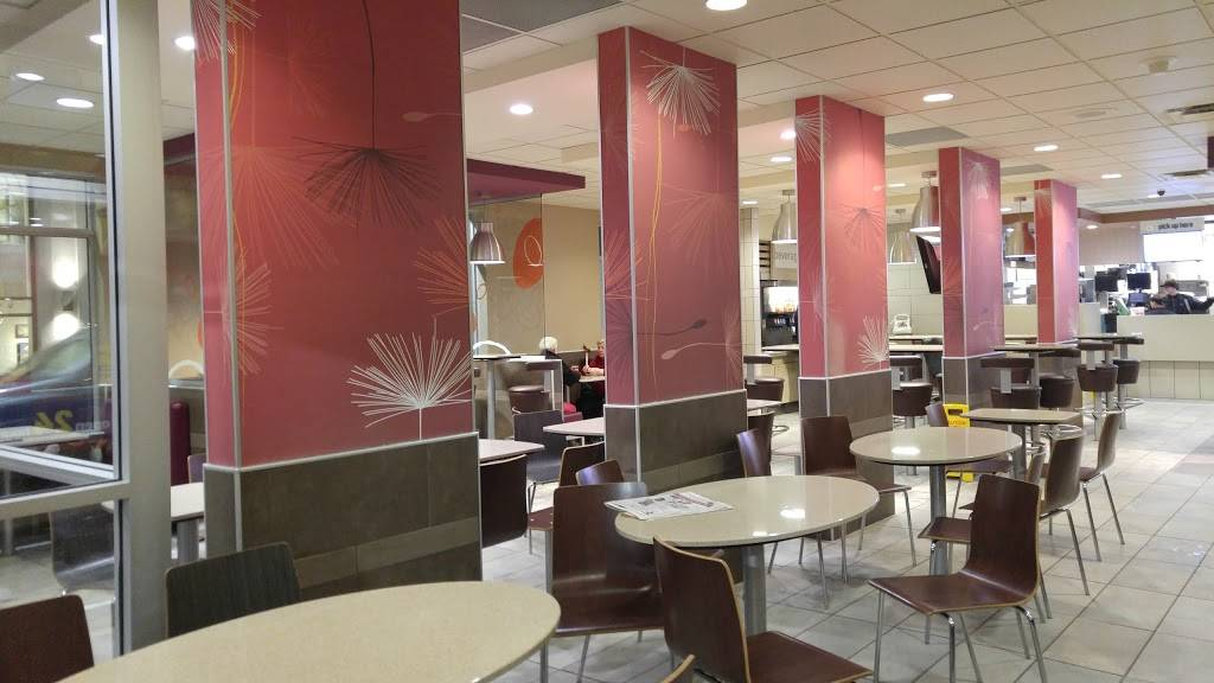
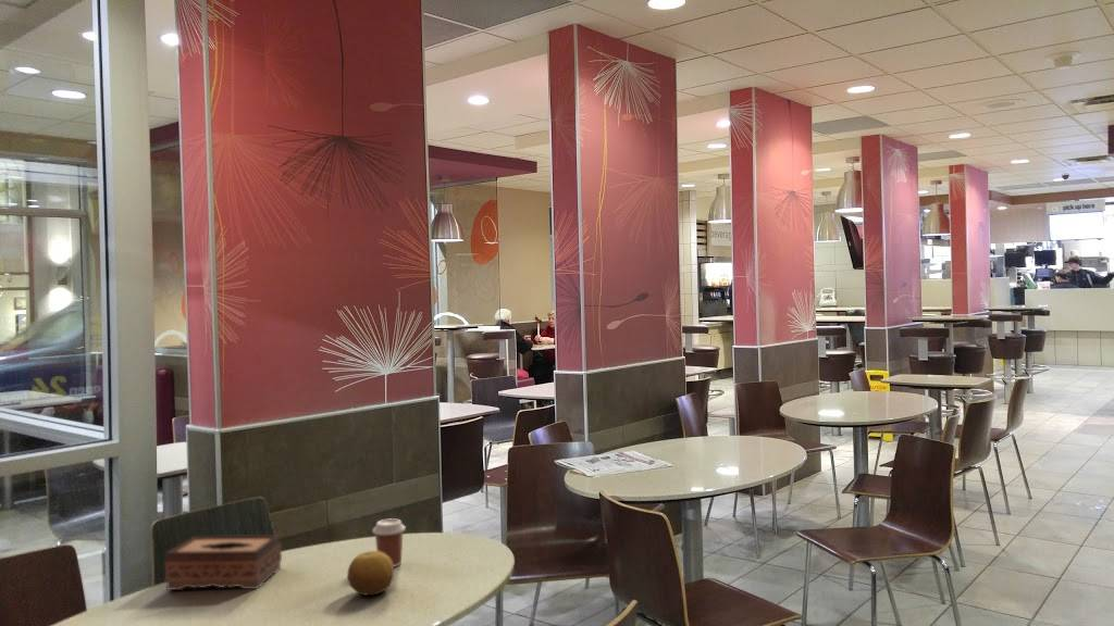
+ coffee cup (388, 542)
+ tissue box (225, 561)
+ fruit (370, 572)
